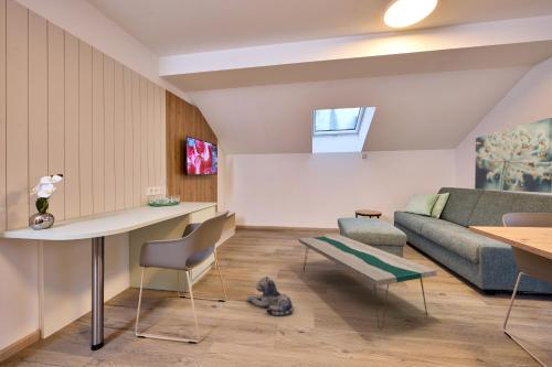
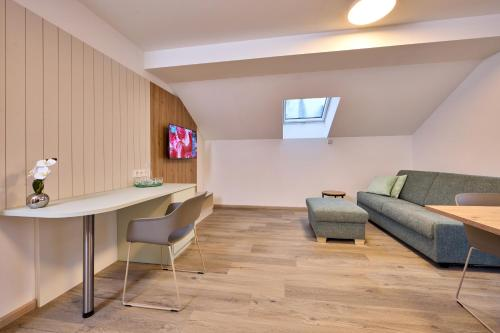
- plush toy (268, 292)
- wall art (506, 160)
- coffee table (352, 269)
